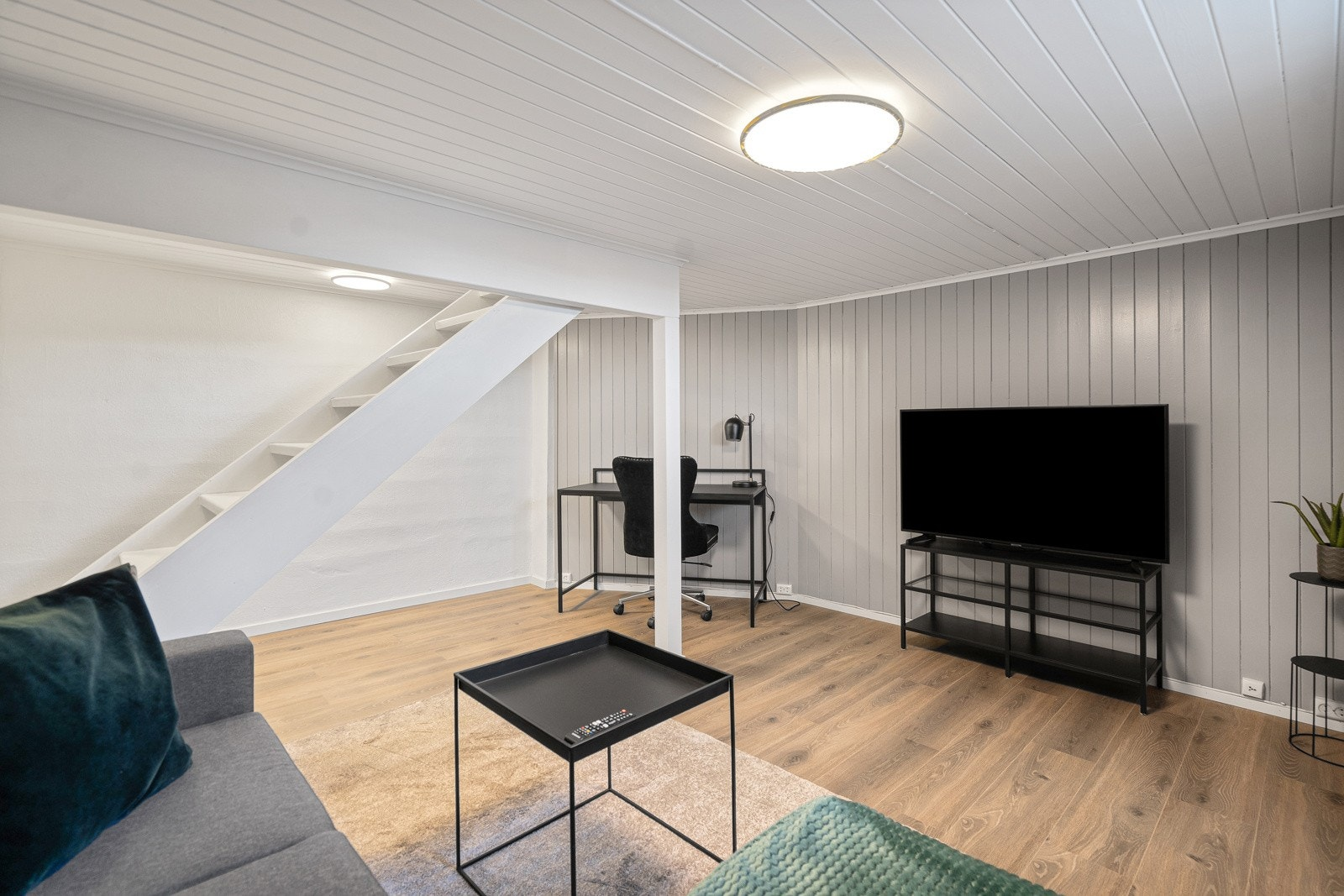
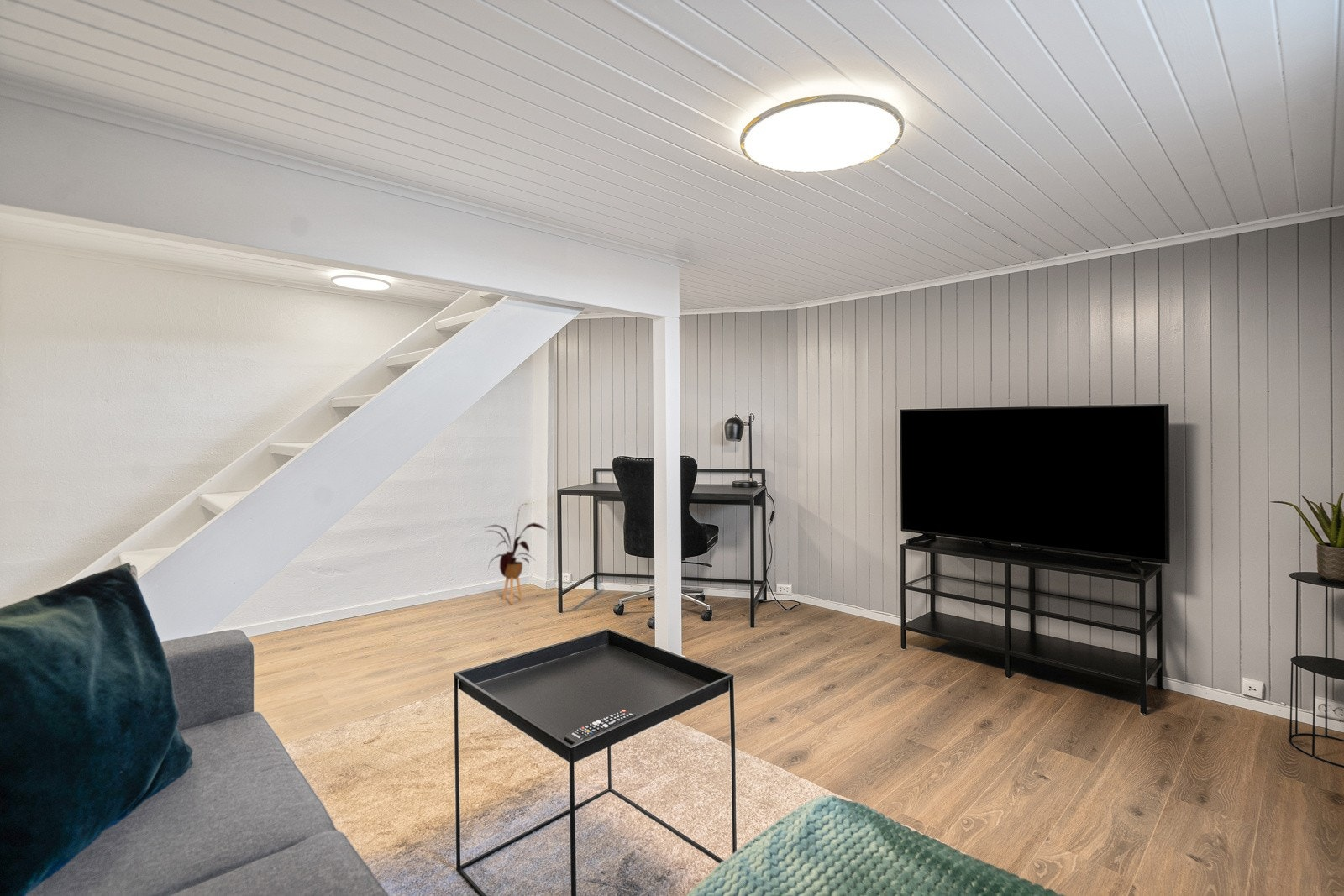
+ house plant (512, 553)
